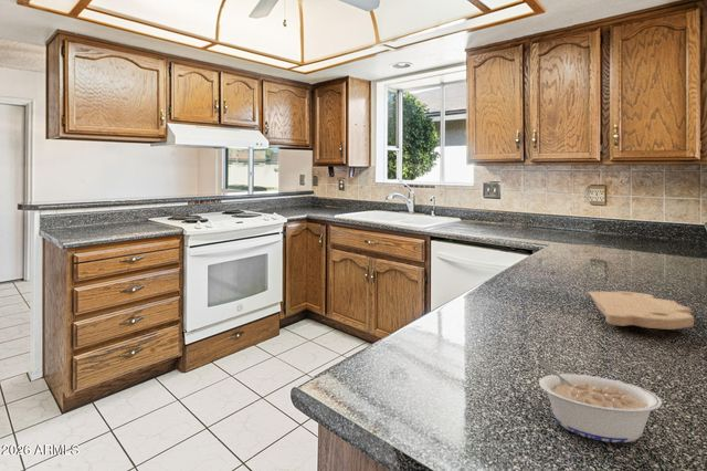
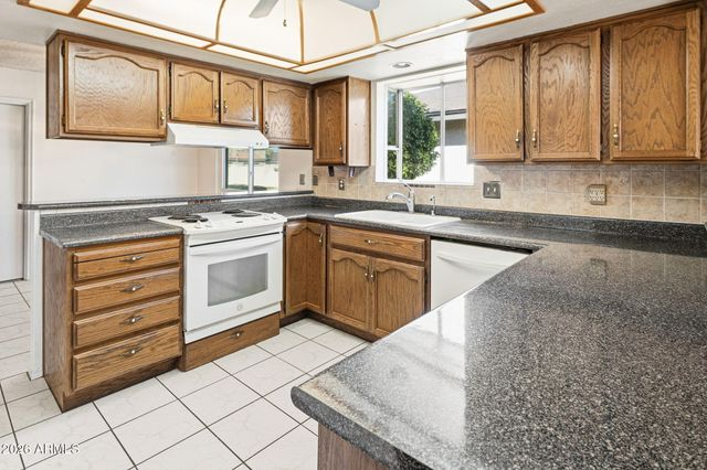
- legume (591, 404)
- cutting board (636, 306)
